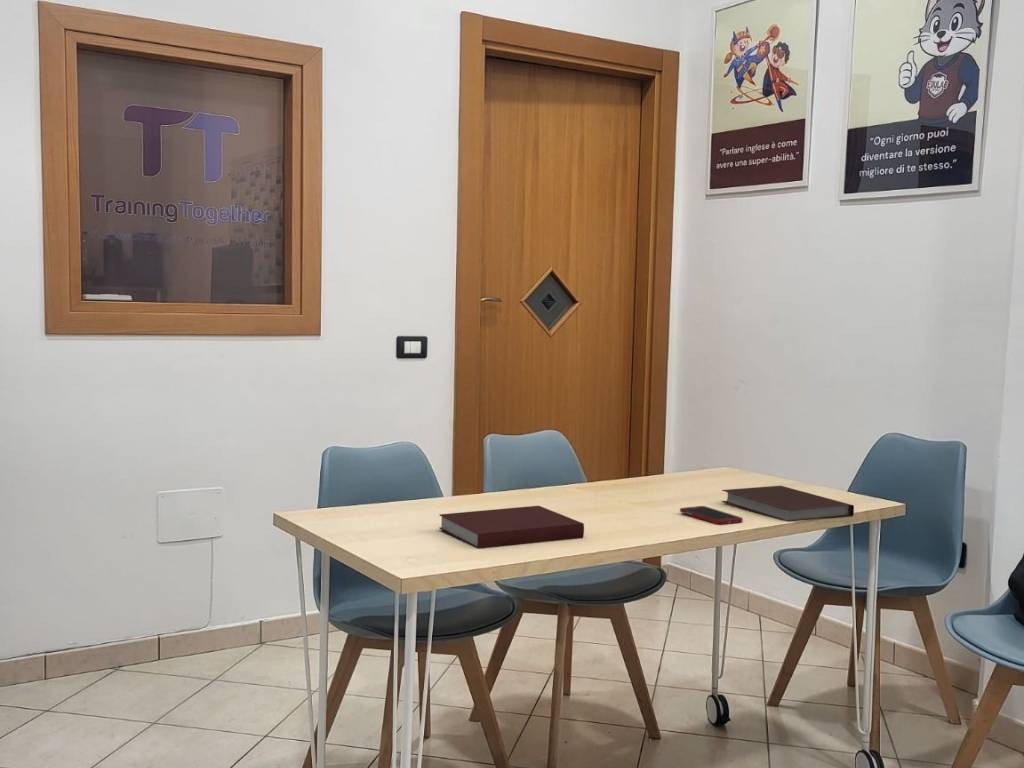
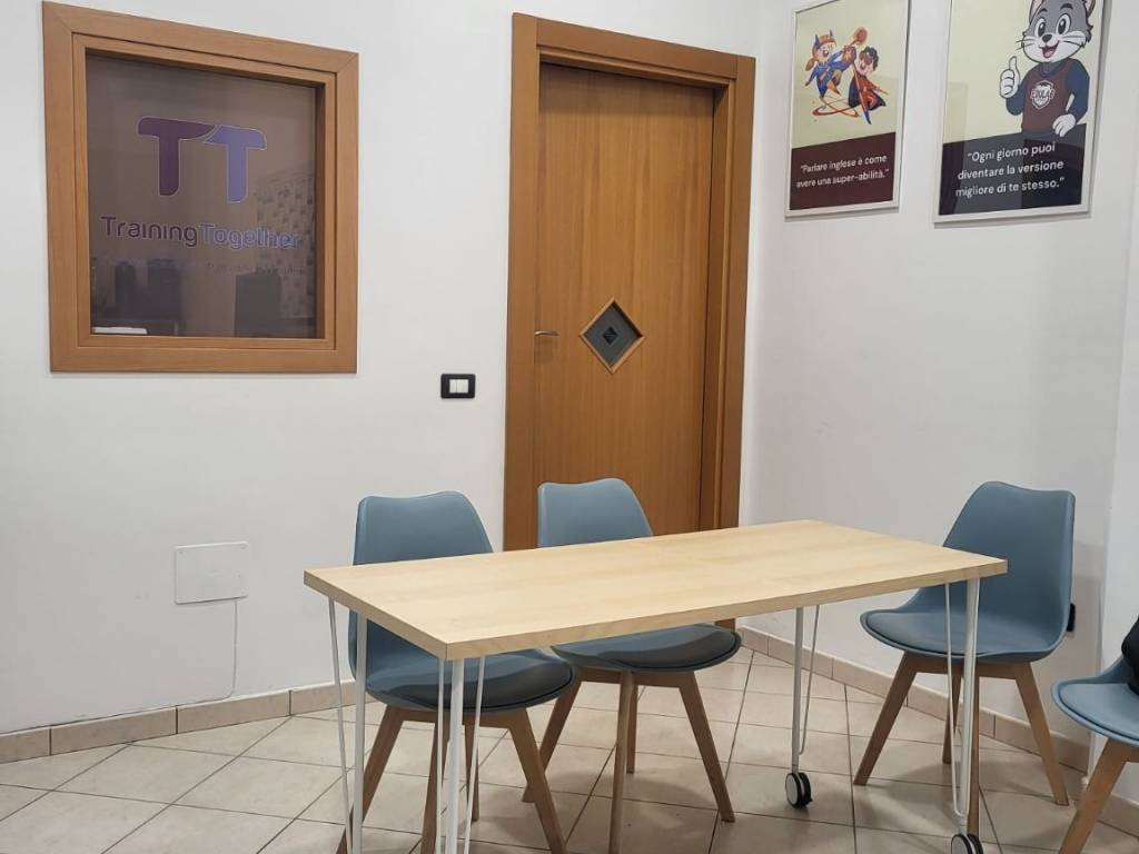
- cell phone (710, 515)
- notebook (785, 502)
- notebook (510, 526)
